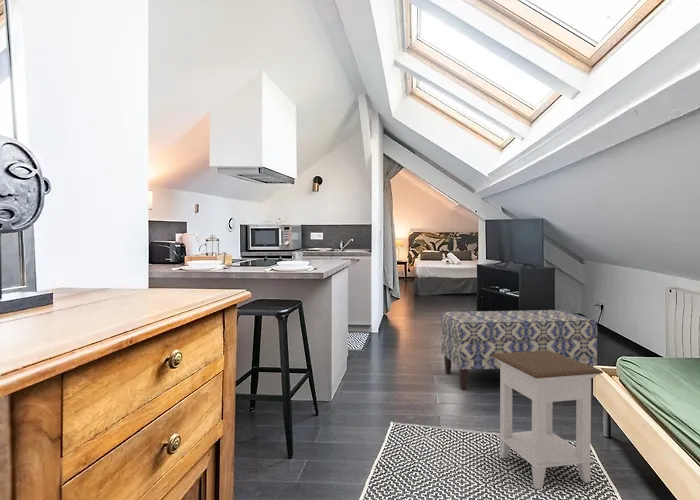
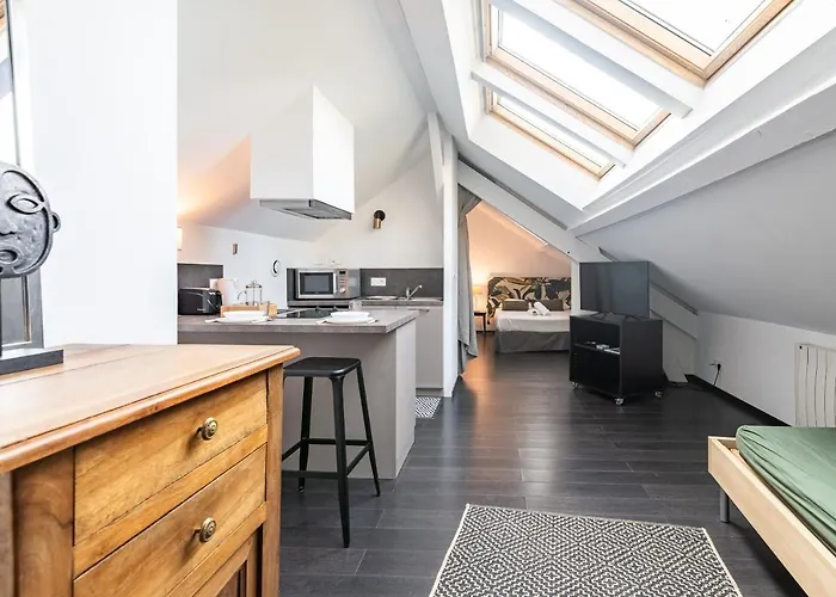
- bench (514, 347)
- nightstand (542, 414)
